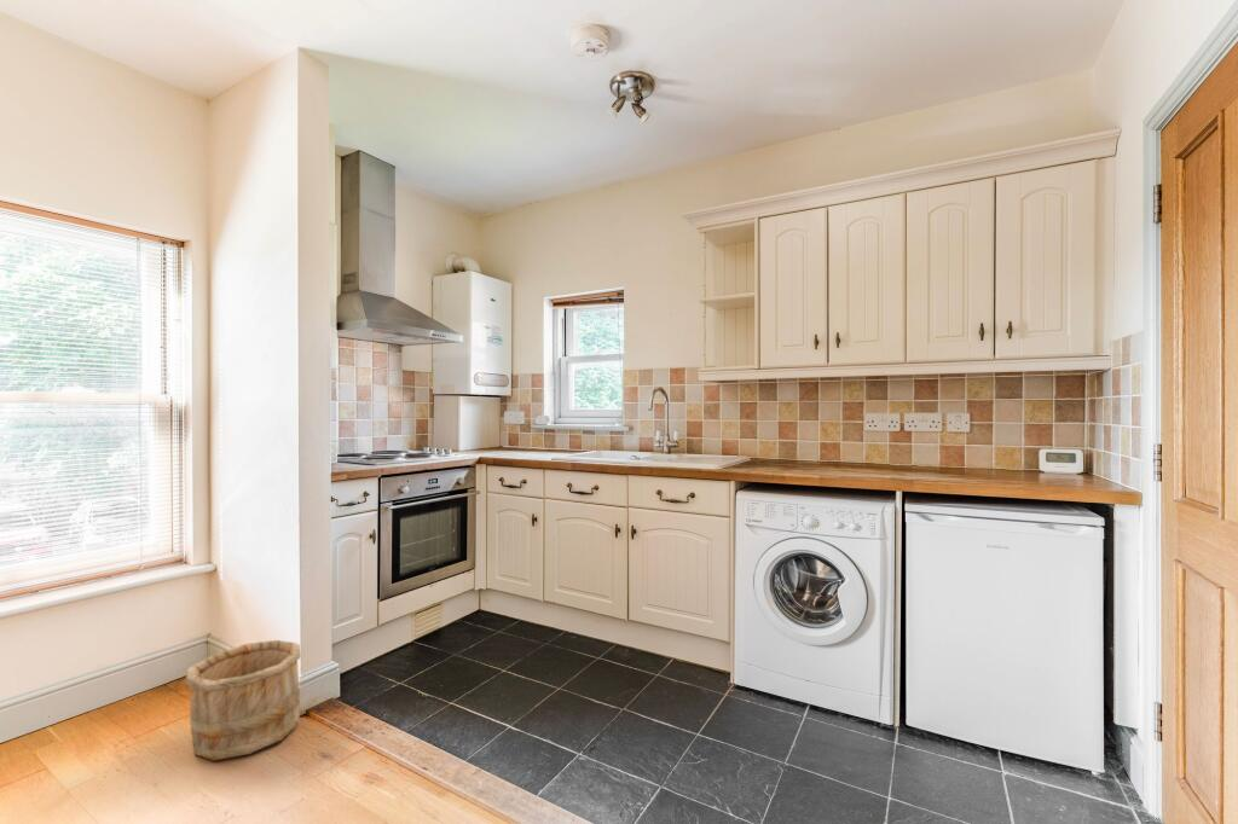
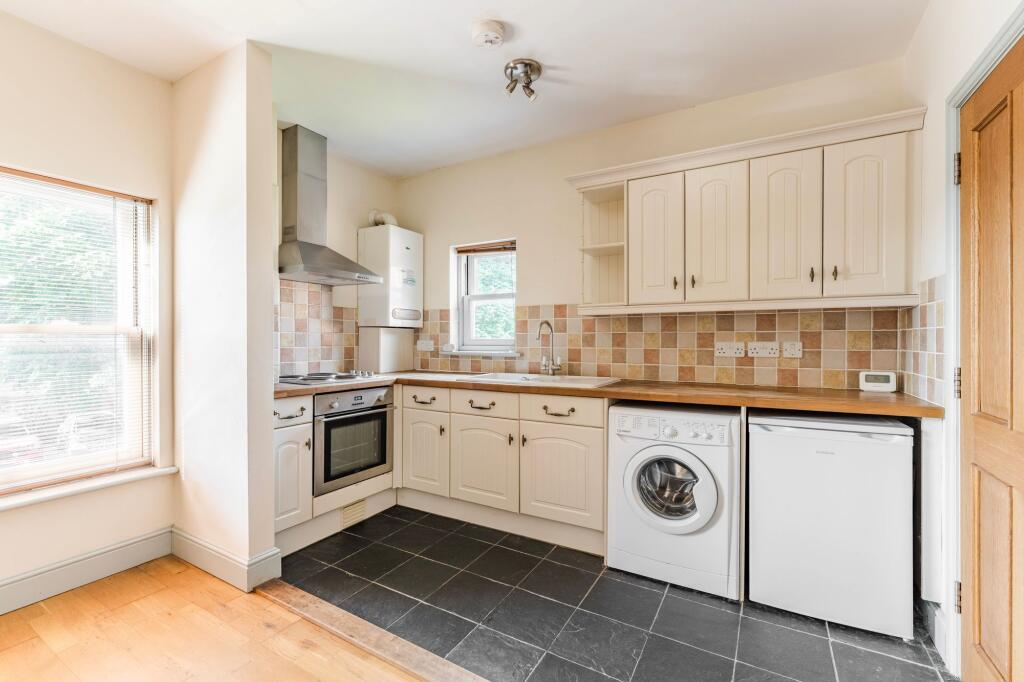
- wooden bucket (247, 695)
